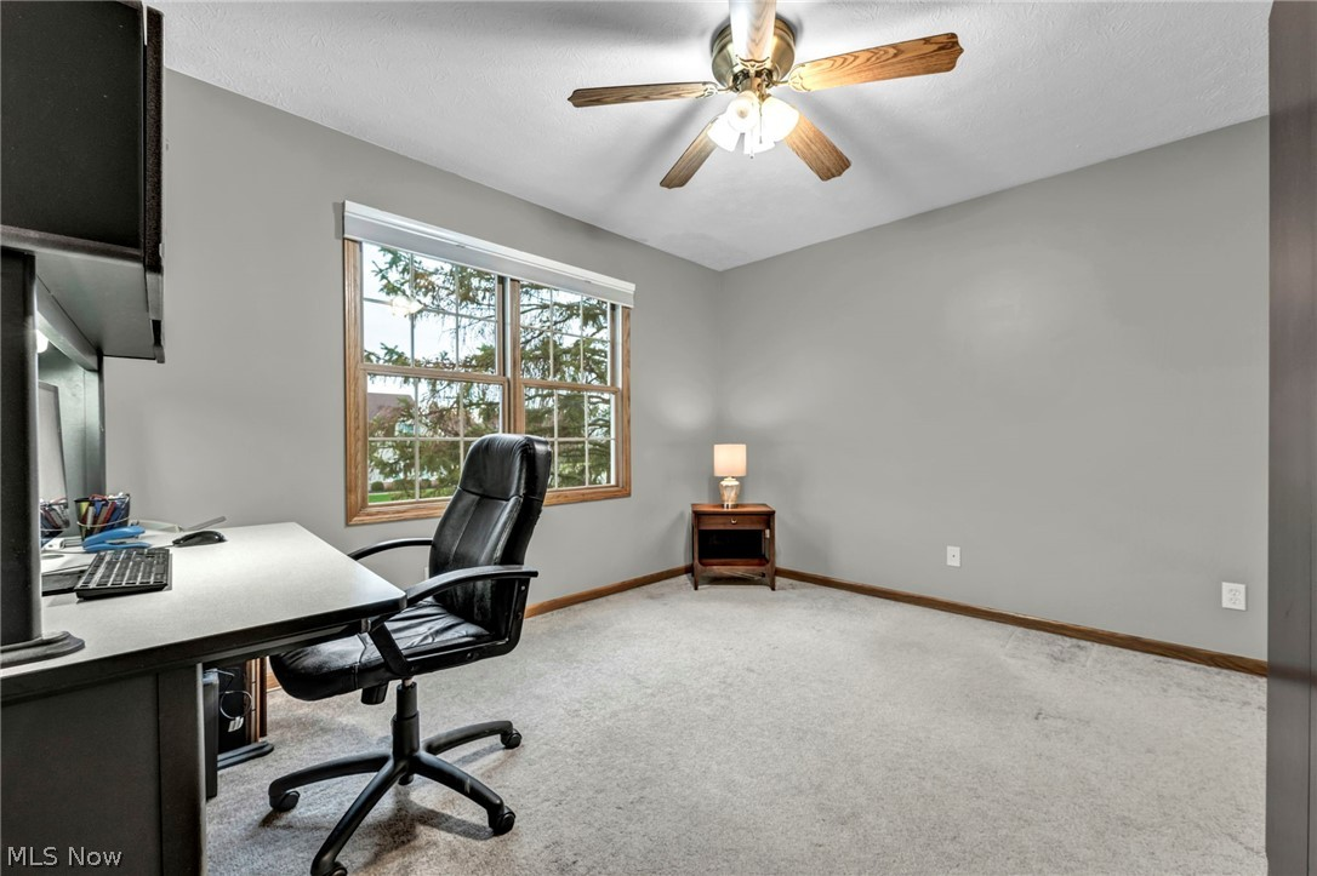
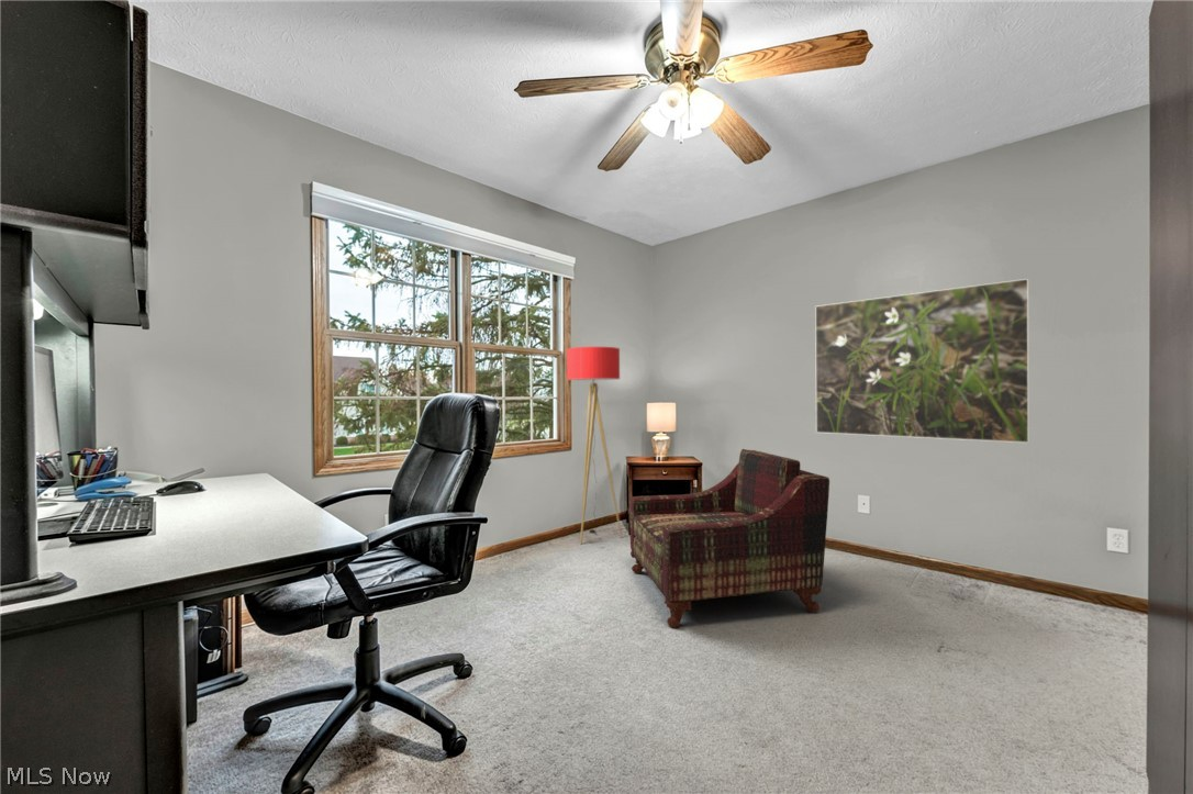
+ floor lamp (594, 443)
+ armchair (720, 523)
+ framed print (908, 366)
